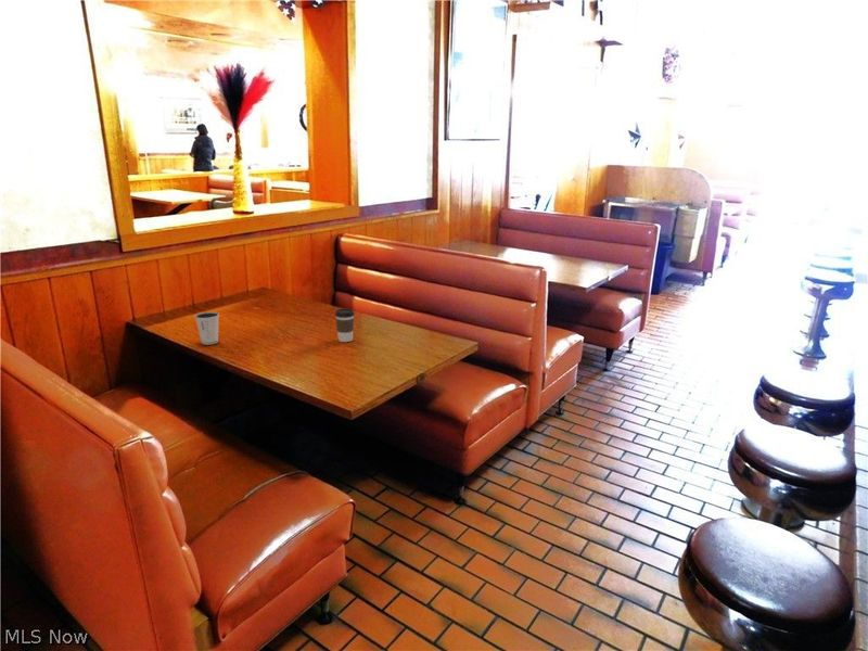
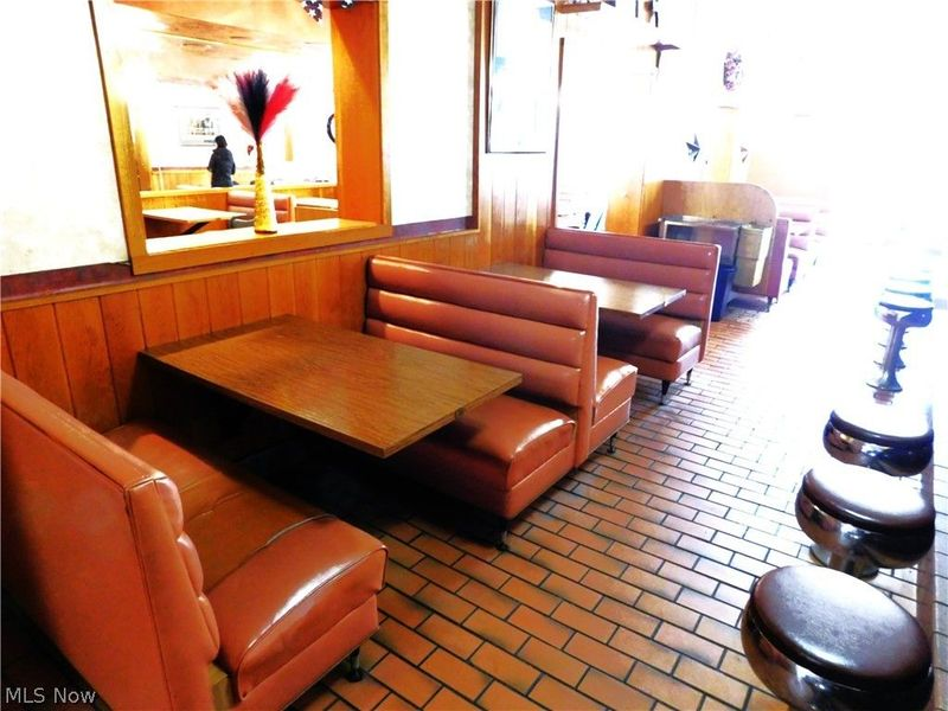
- dixie cup (208, 329)
- coffee cup (345, 324)
